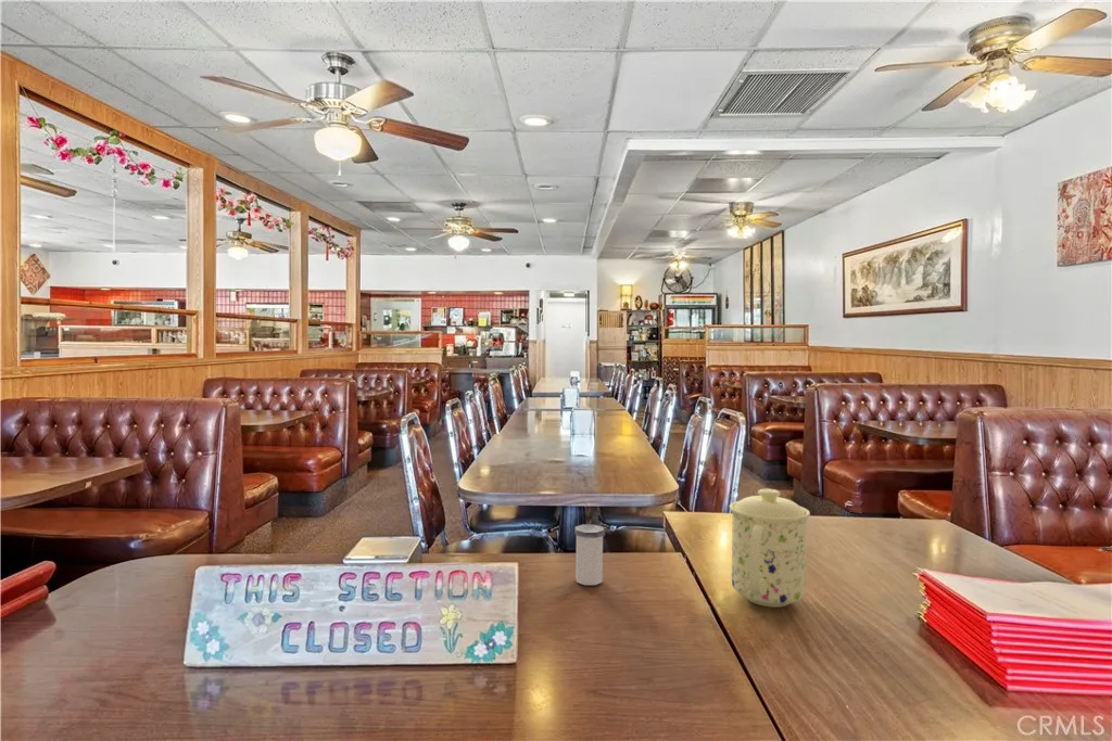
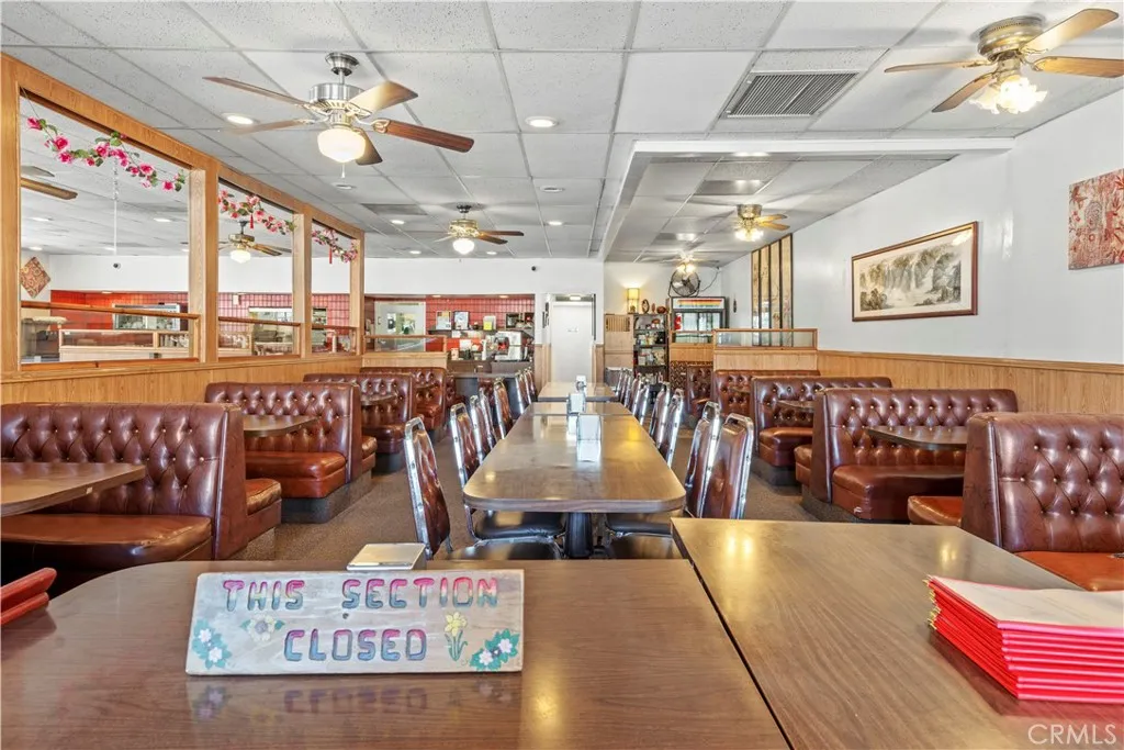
- salt shaker (589, 553)
- mug (767, 546)
